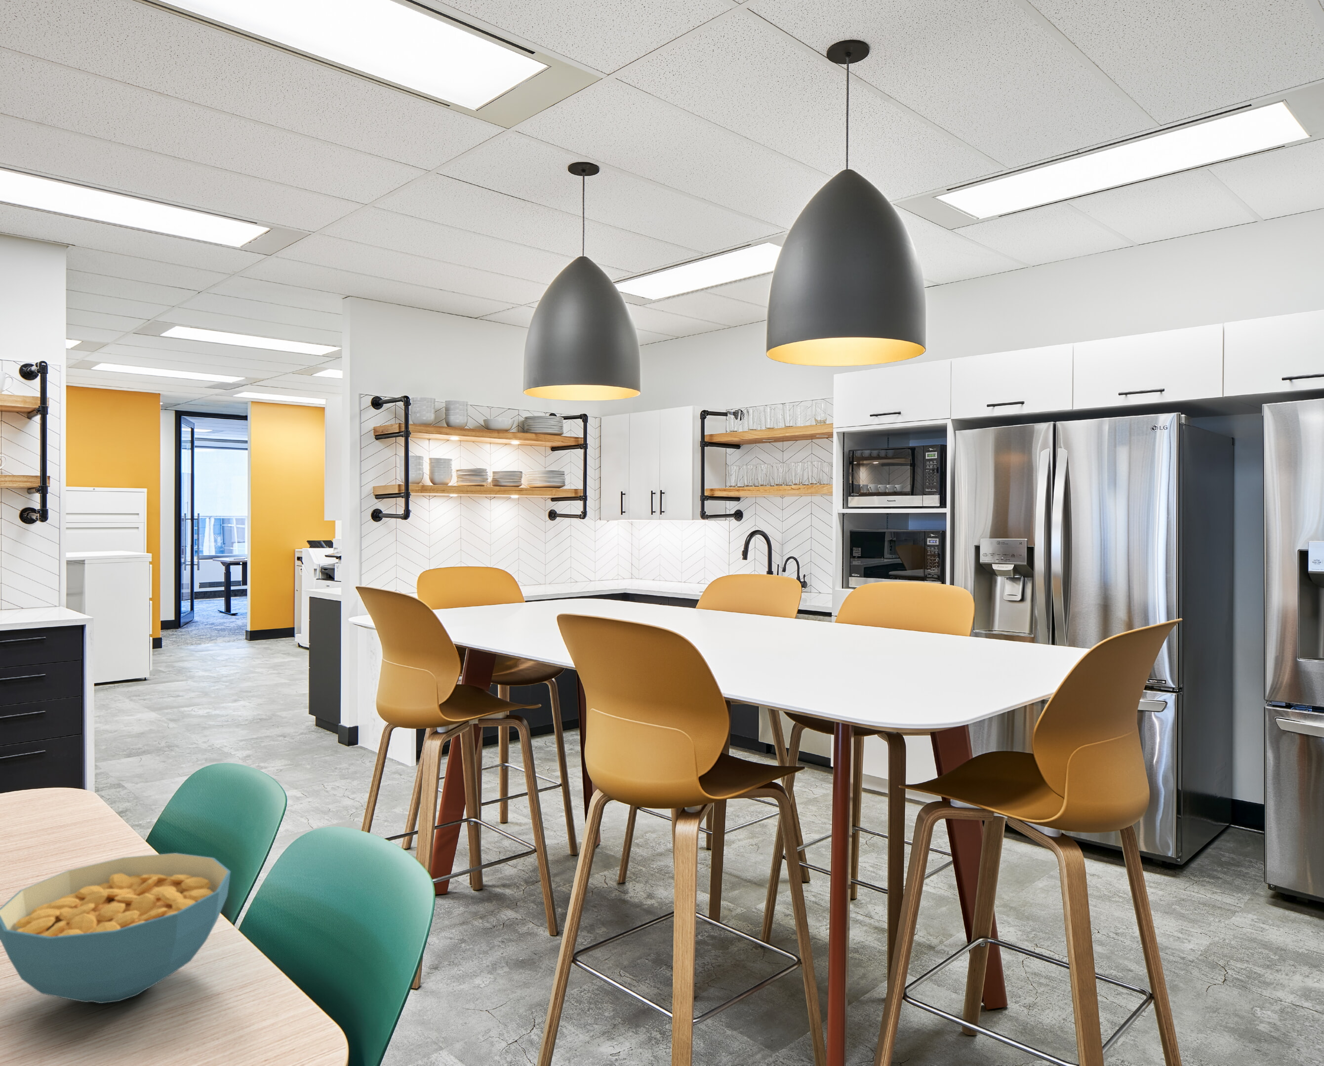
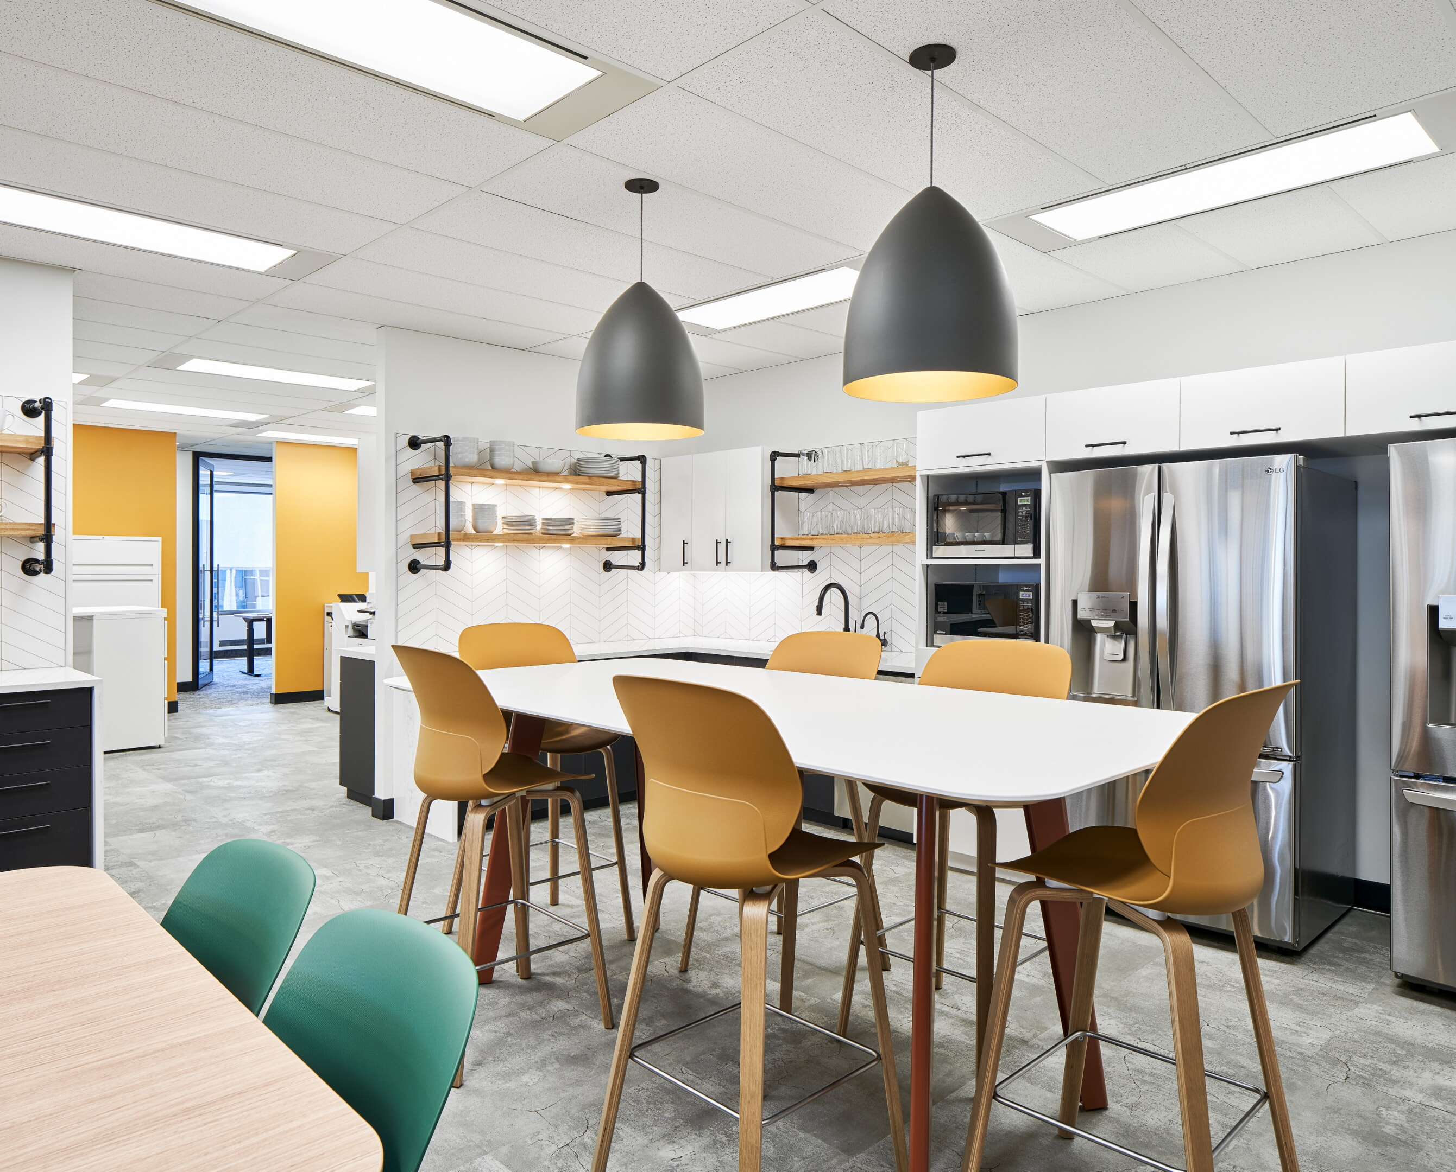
- cereal bowl (120, 939)
